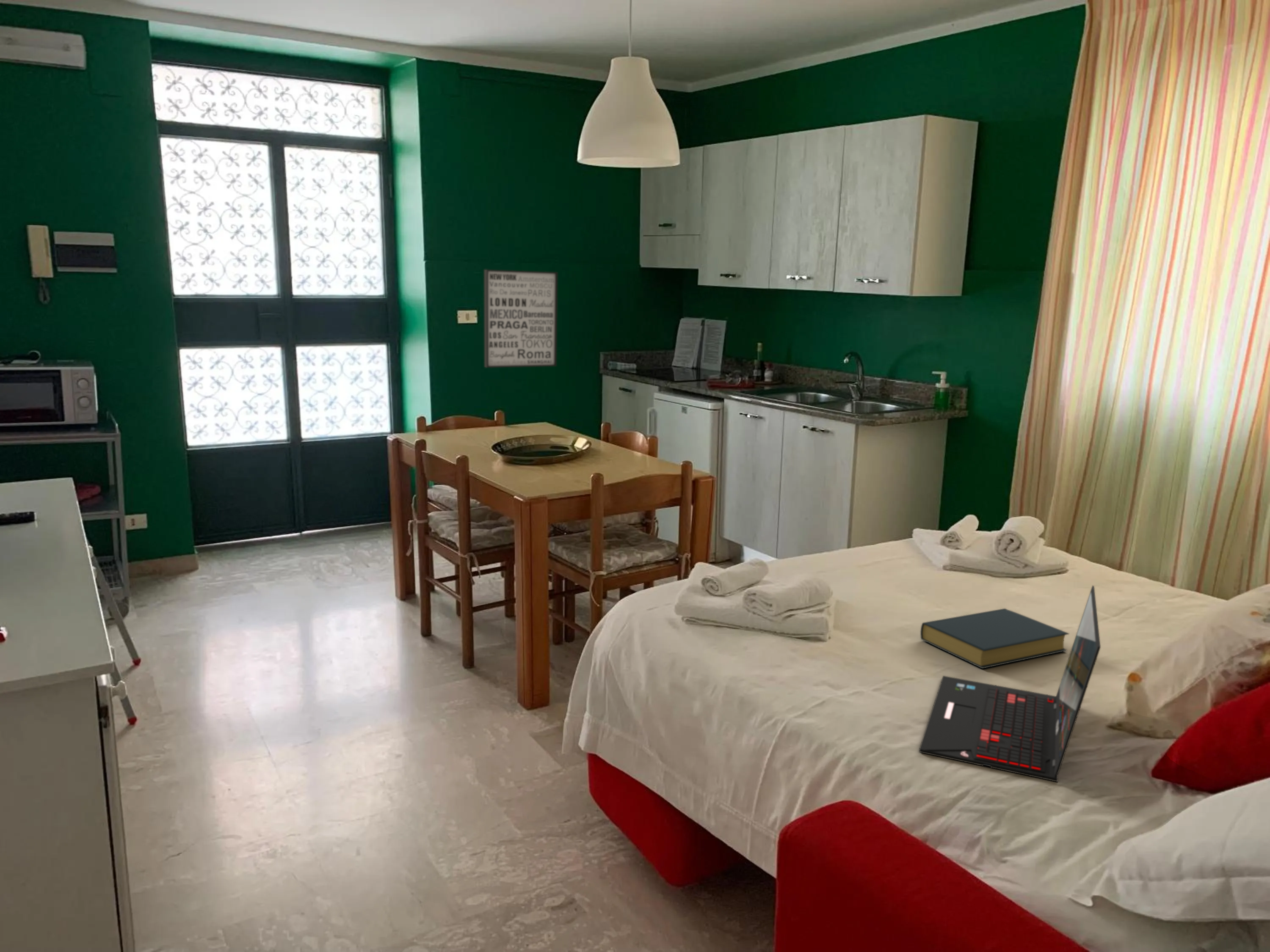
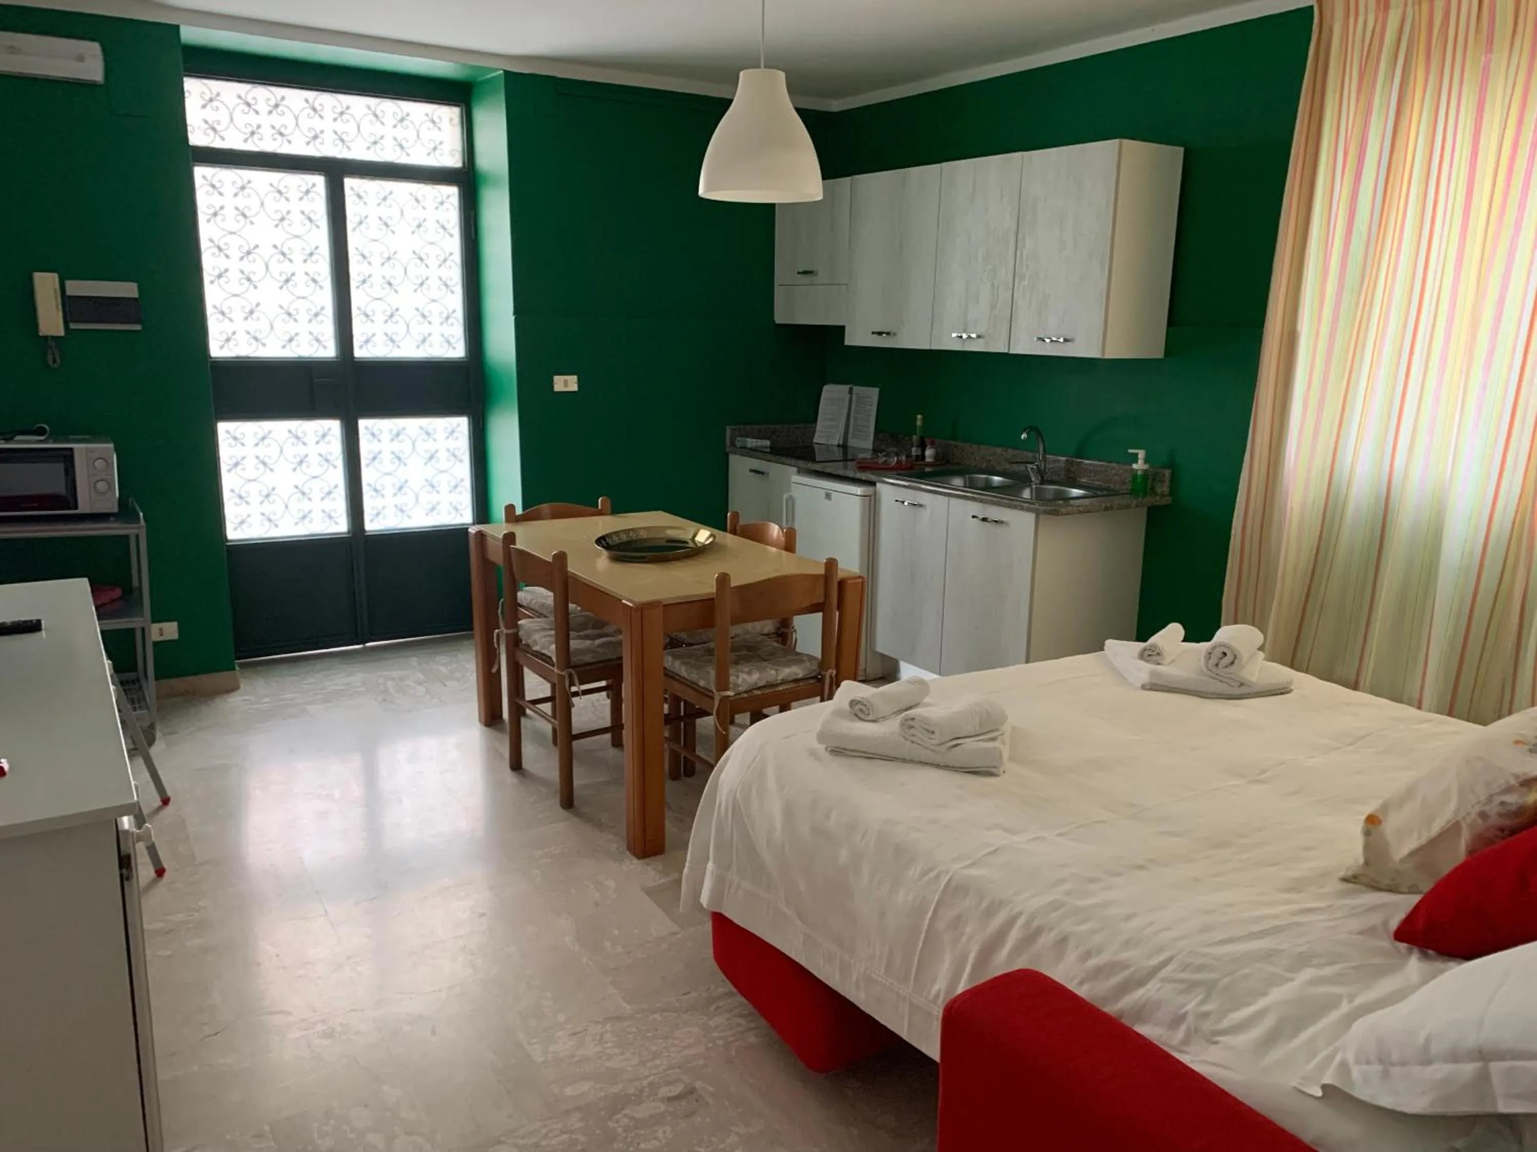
- wall art (521, 319)
- laptop (1007, 687)
- hardback book (994, 636)
